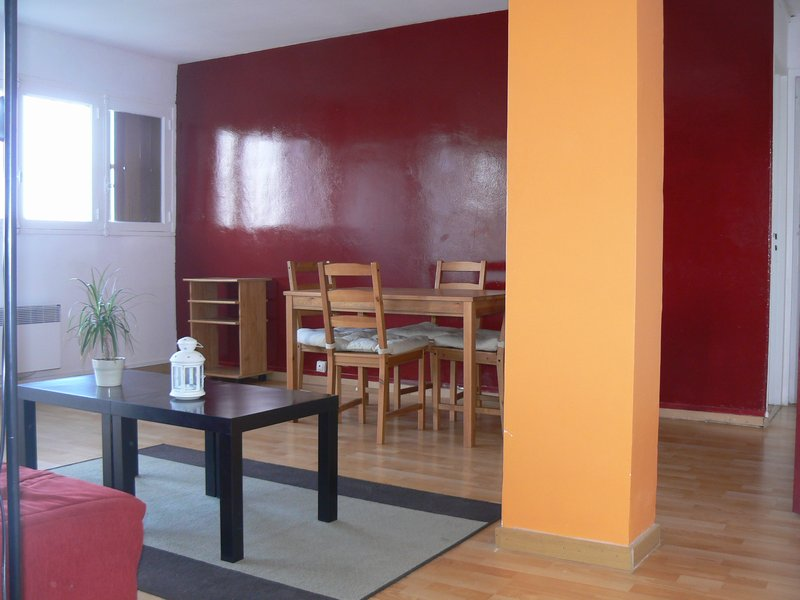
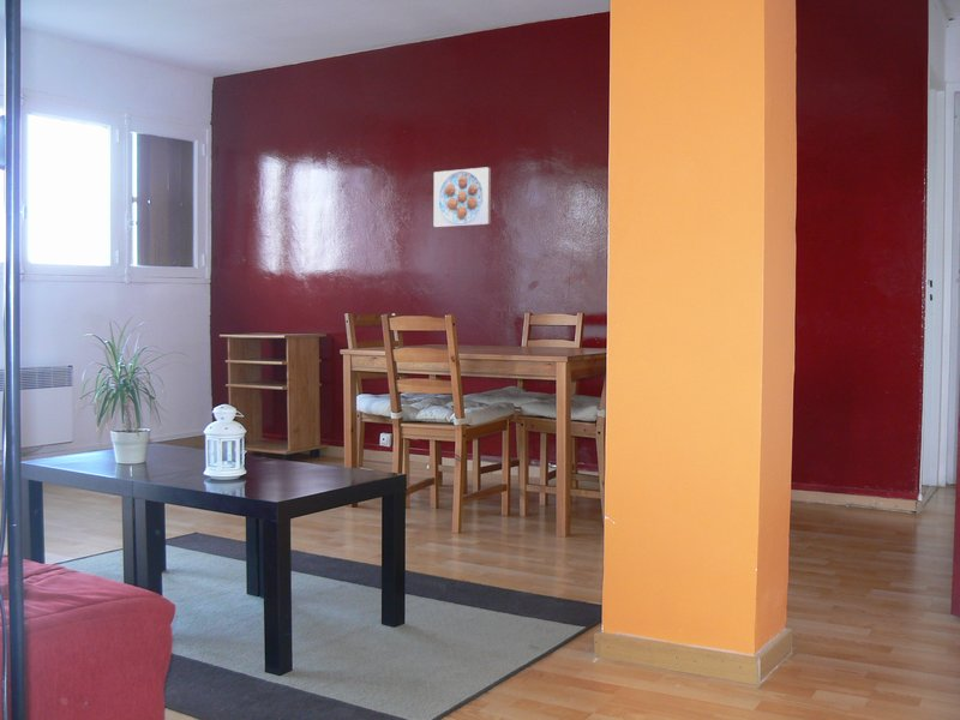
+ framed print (461, 197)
